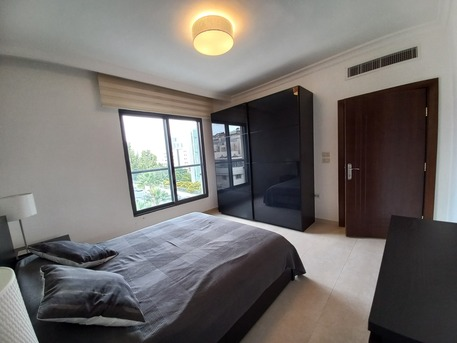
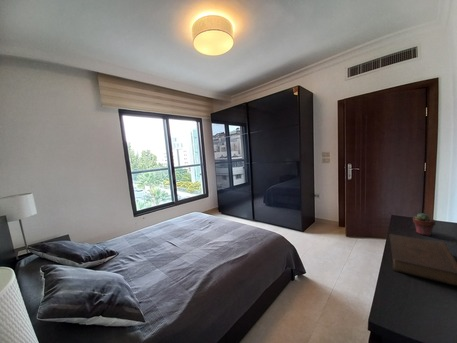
+ book (420, 255)
+ potted succulent (423, 223)
